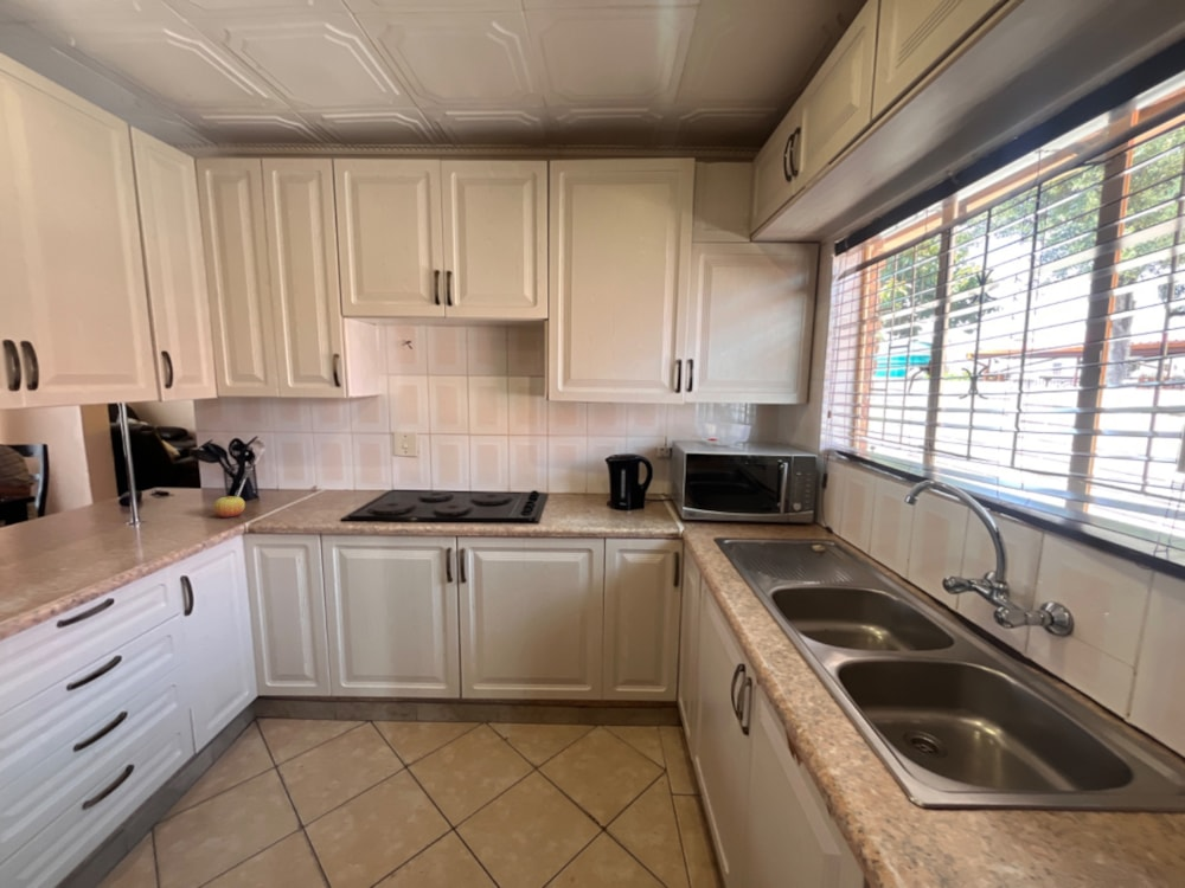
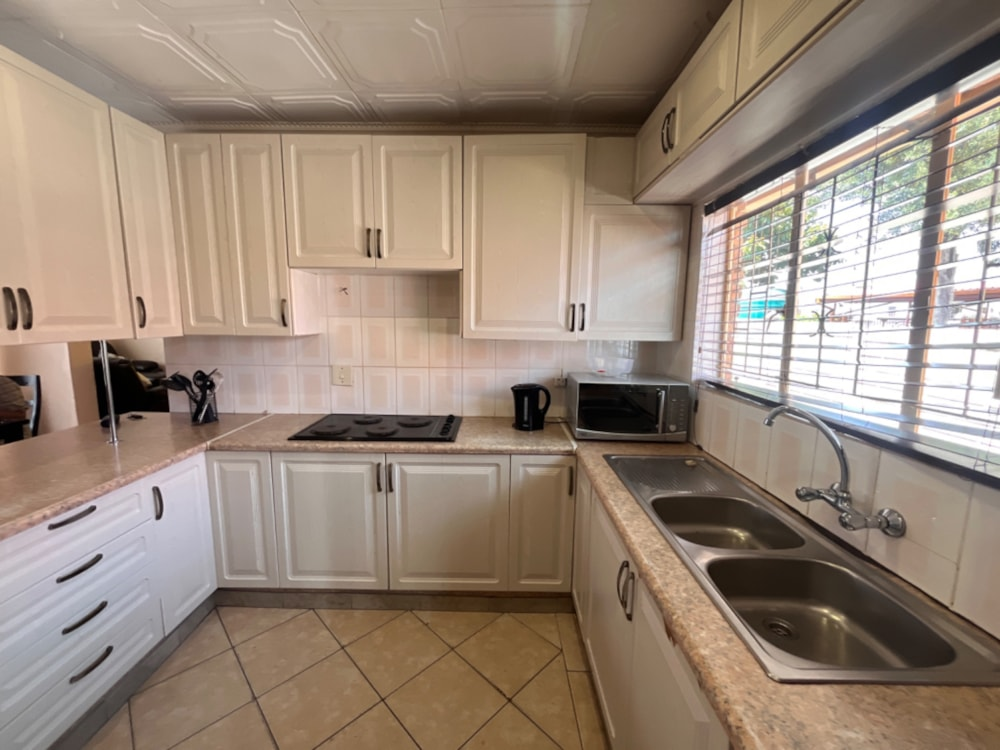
- apple (229, 506)
